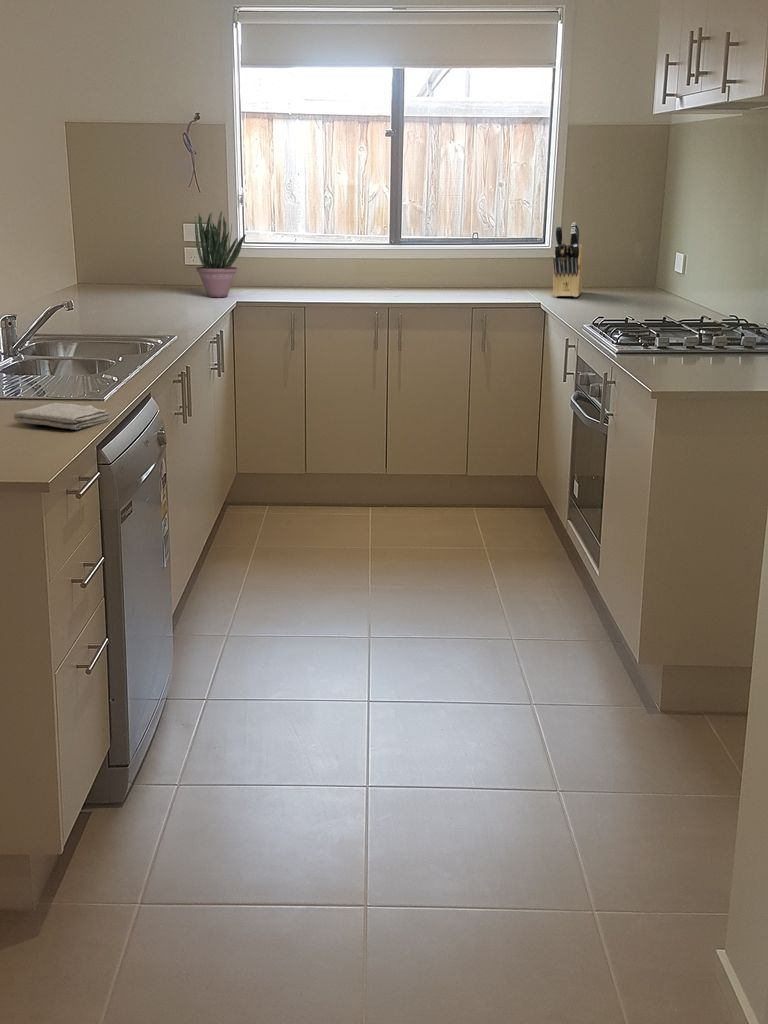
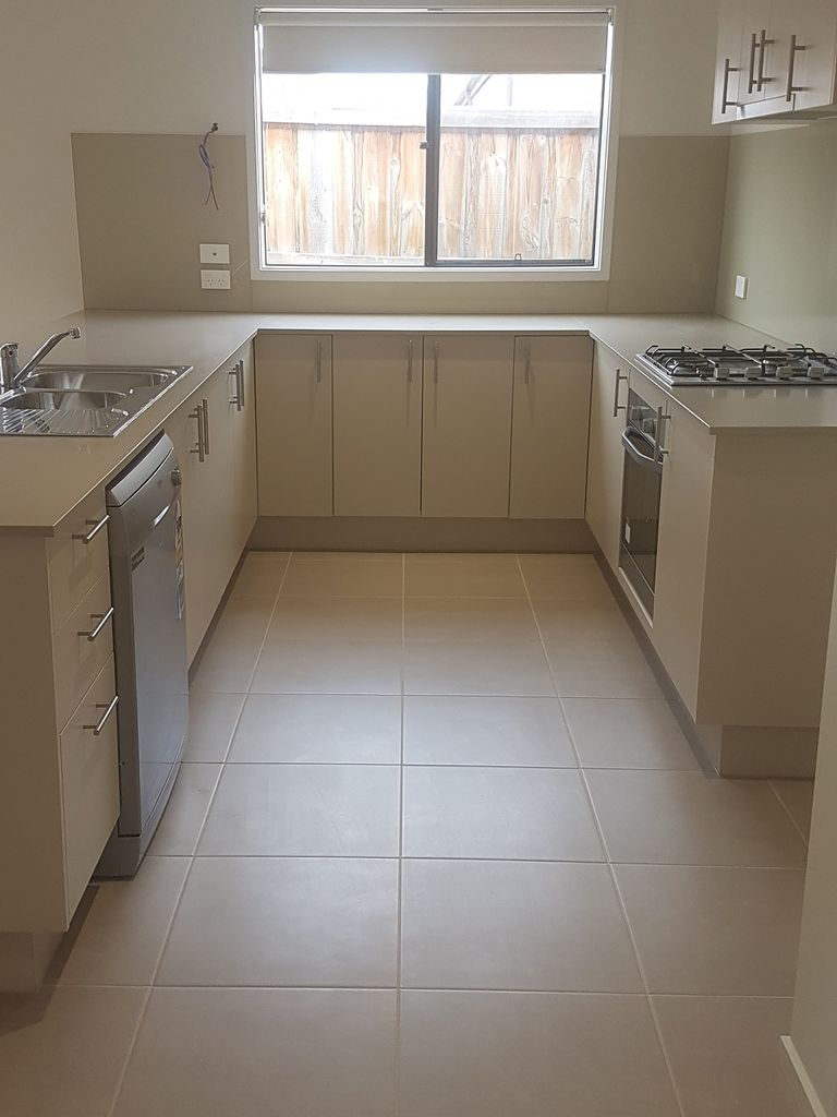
- washcloth (62, 415)
- potted plant (218, 254)
- knife block (568, 259)
